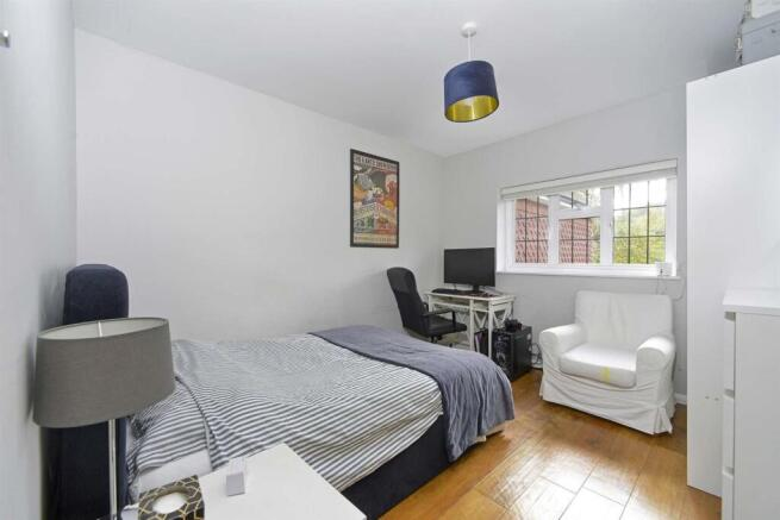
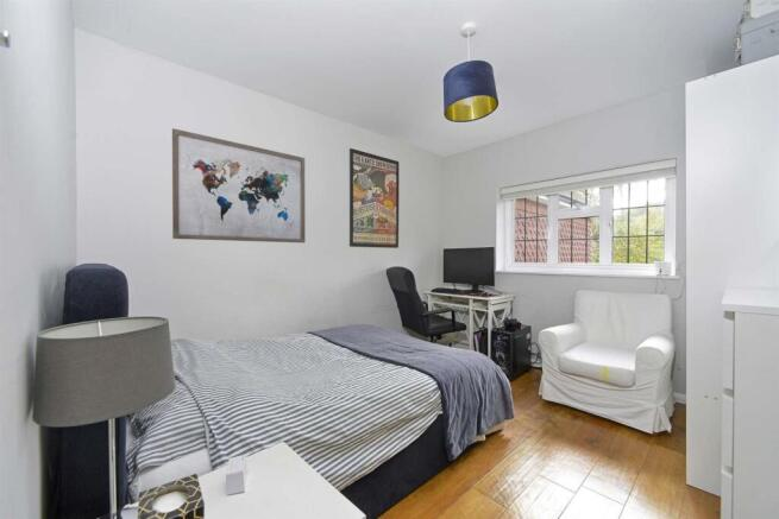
+ wall art (246, 192)
